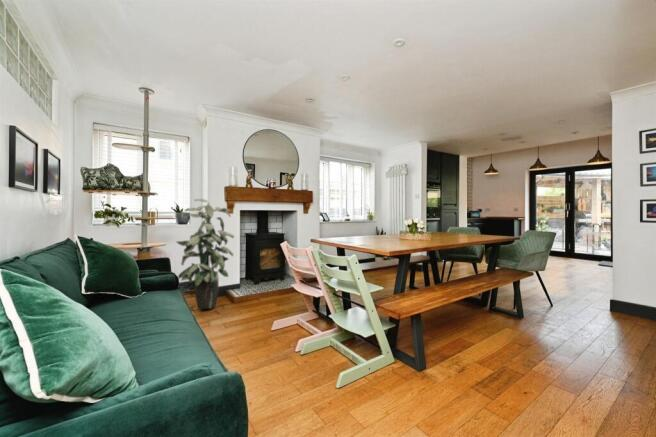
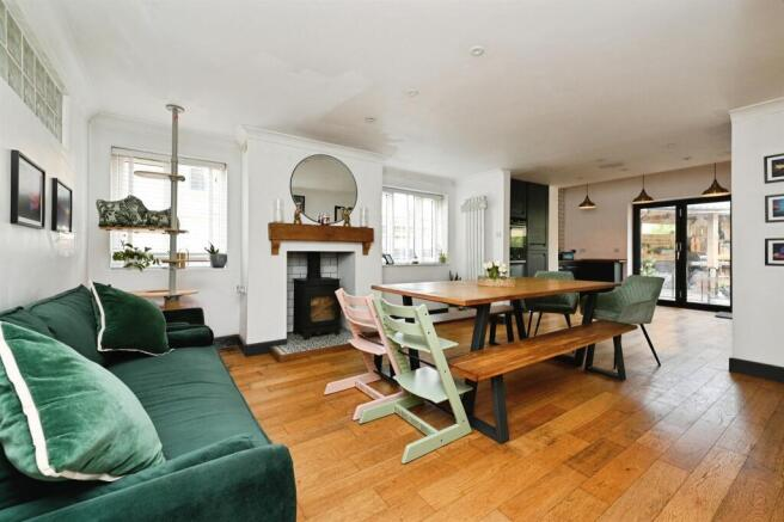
- indoor plant (204, 253)
